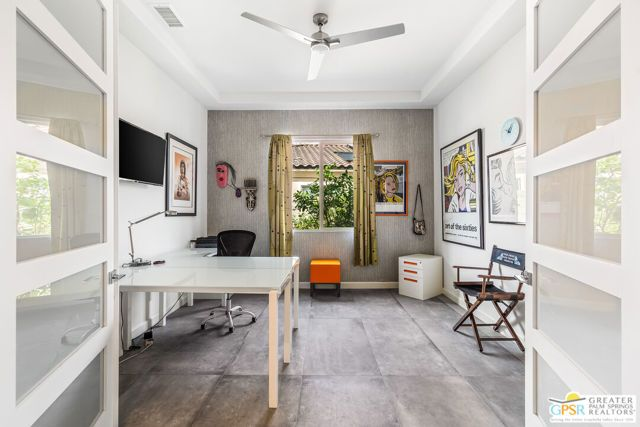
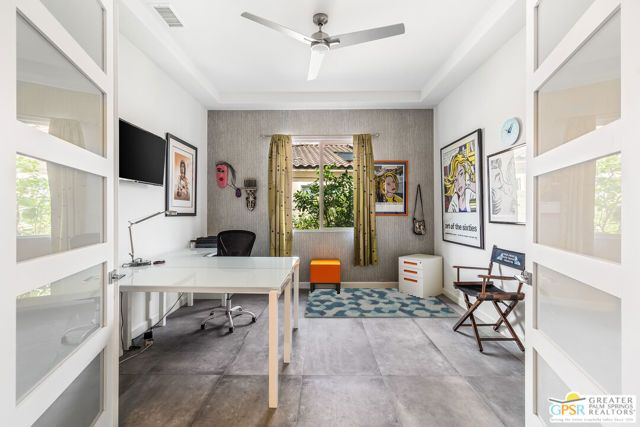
+ rug (372, 300)
